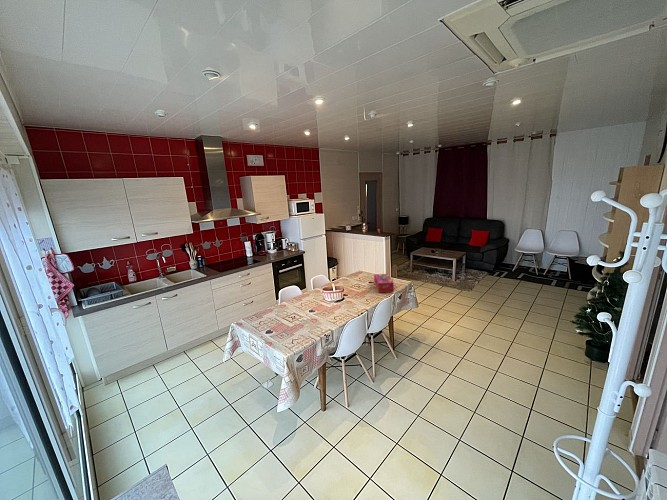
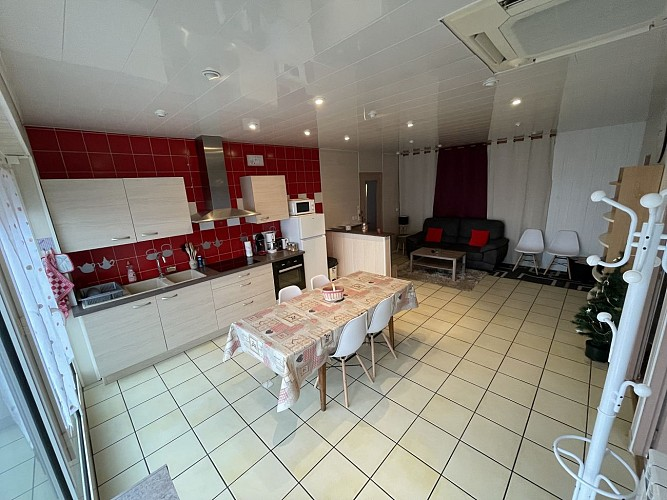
- tissue box (383, 282)
